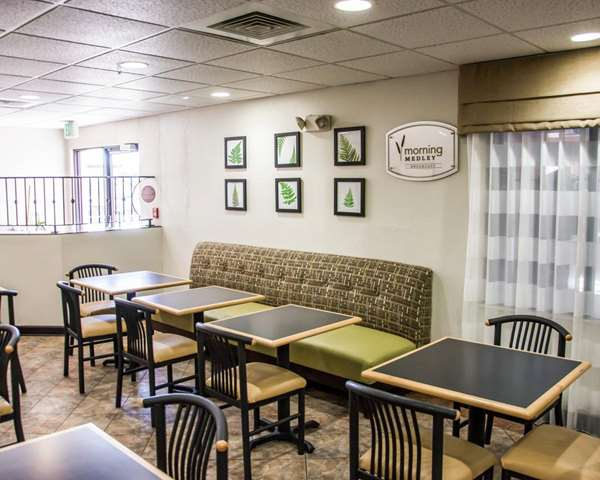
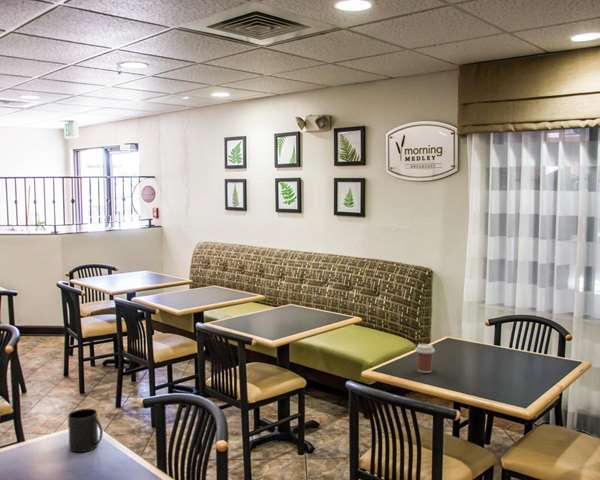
+ coffee cup (424, 358)
+ mug (87, 430)
